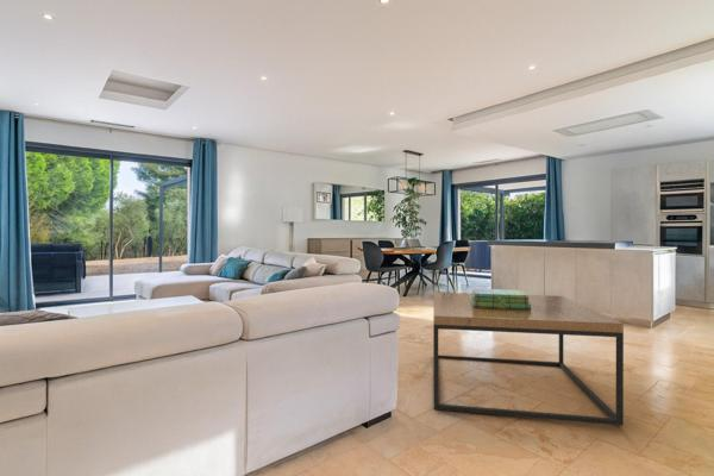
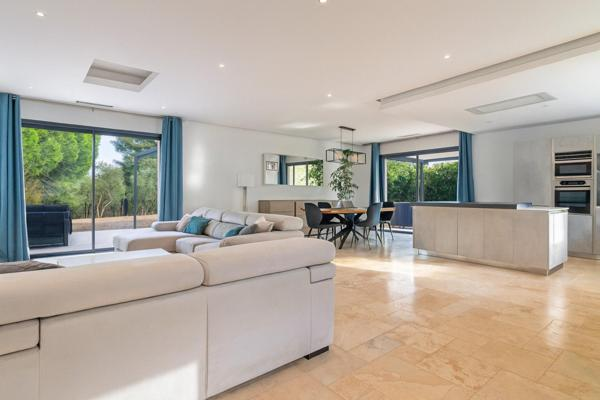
- stack of books (499, 298)
- coffee table (507, 331)
